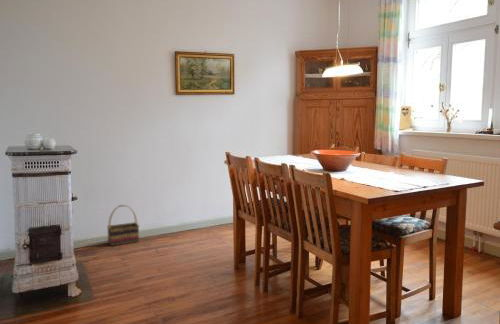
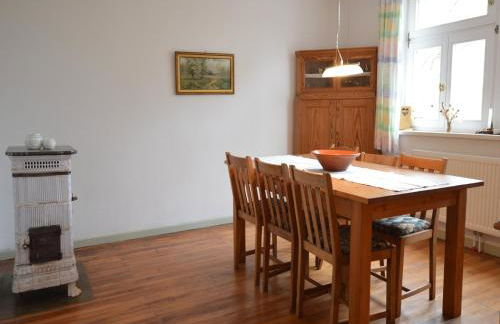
- basket (123, 224)
